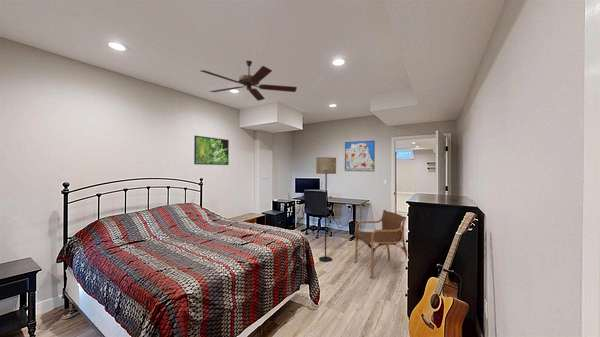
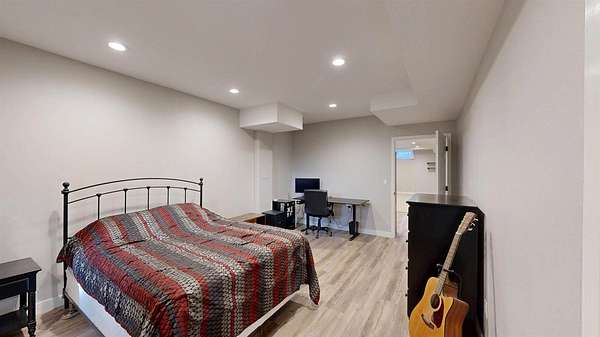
- wall art (359, 156)
- floor lamp (325, 208)
- armchair (380, 240)
- ceiling fan (252, 76)
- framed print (212, 151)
